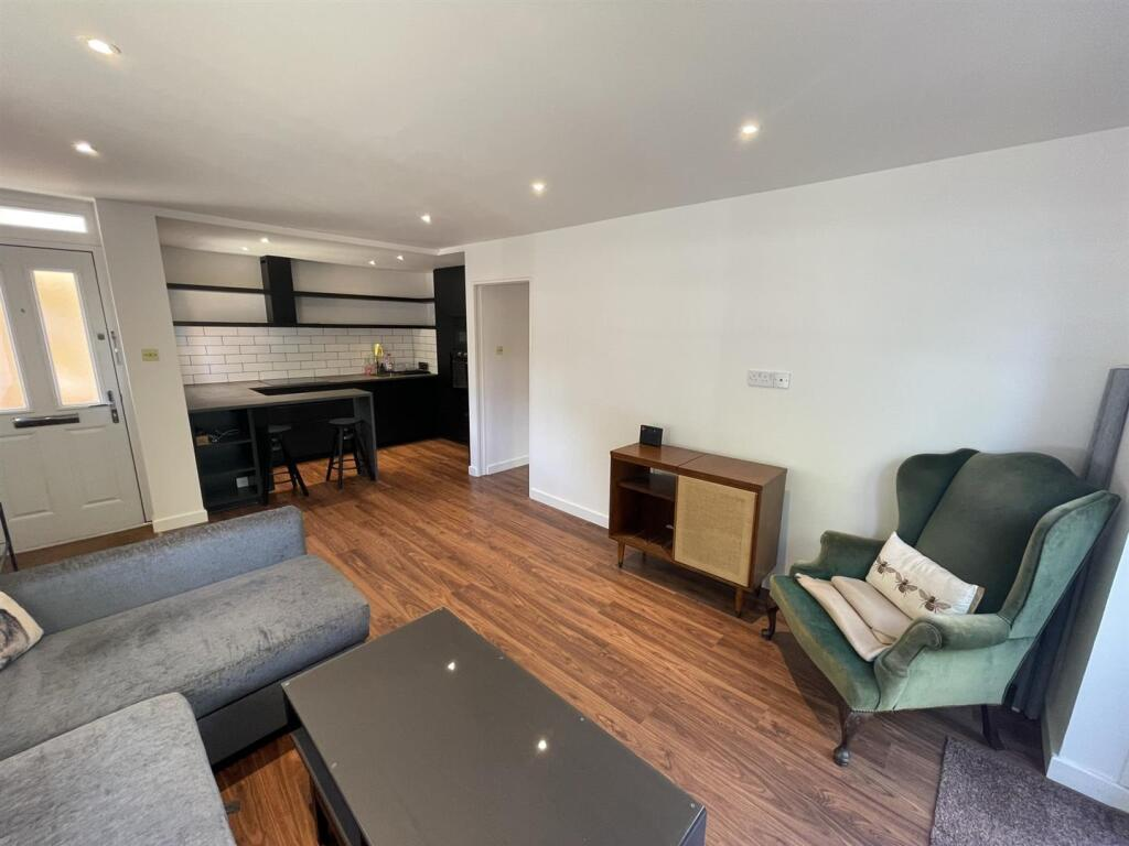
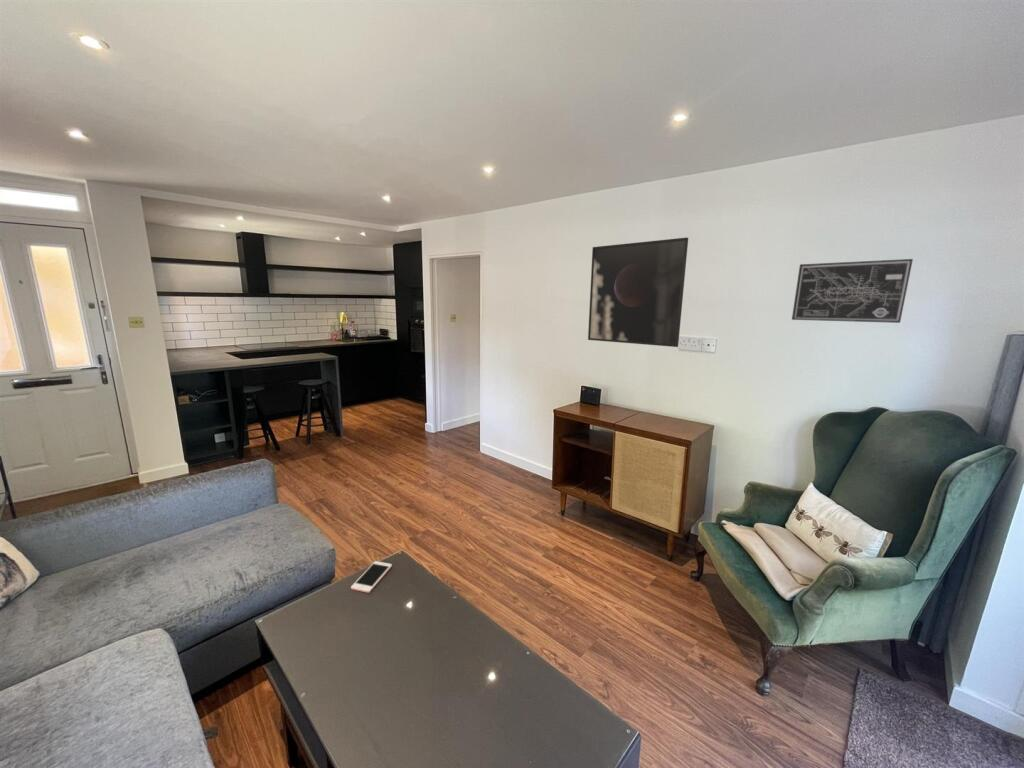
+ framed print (632, 294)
+ cell phone (372, 576)
+ wall art (847, 292)
